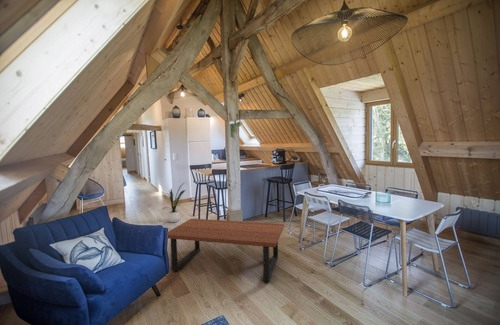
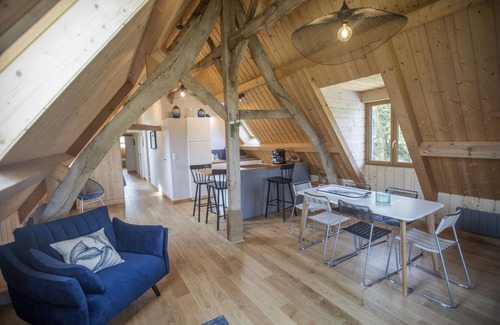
- coffee table (229, 243)
- house plant (174, 202)
